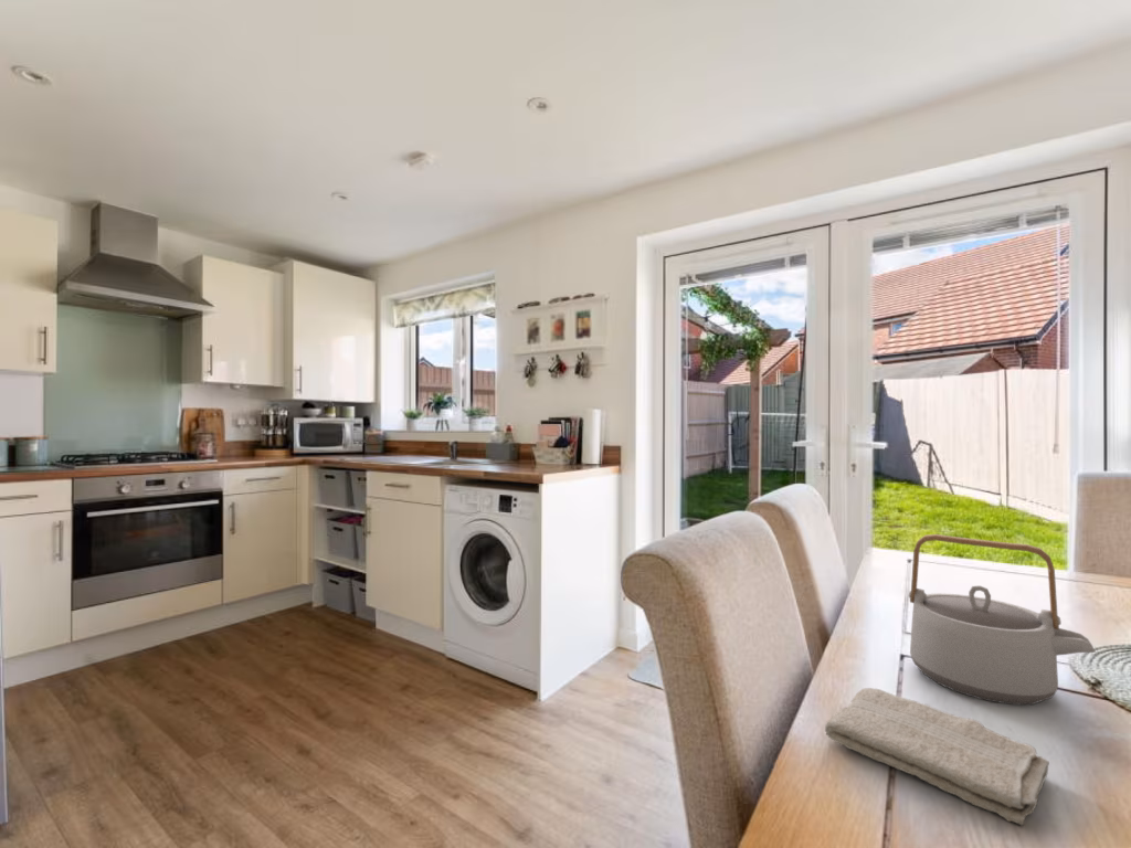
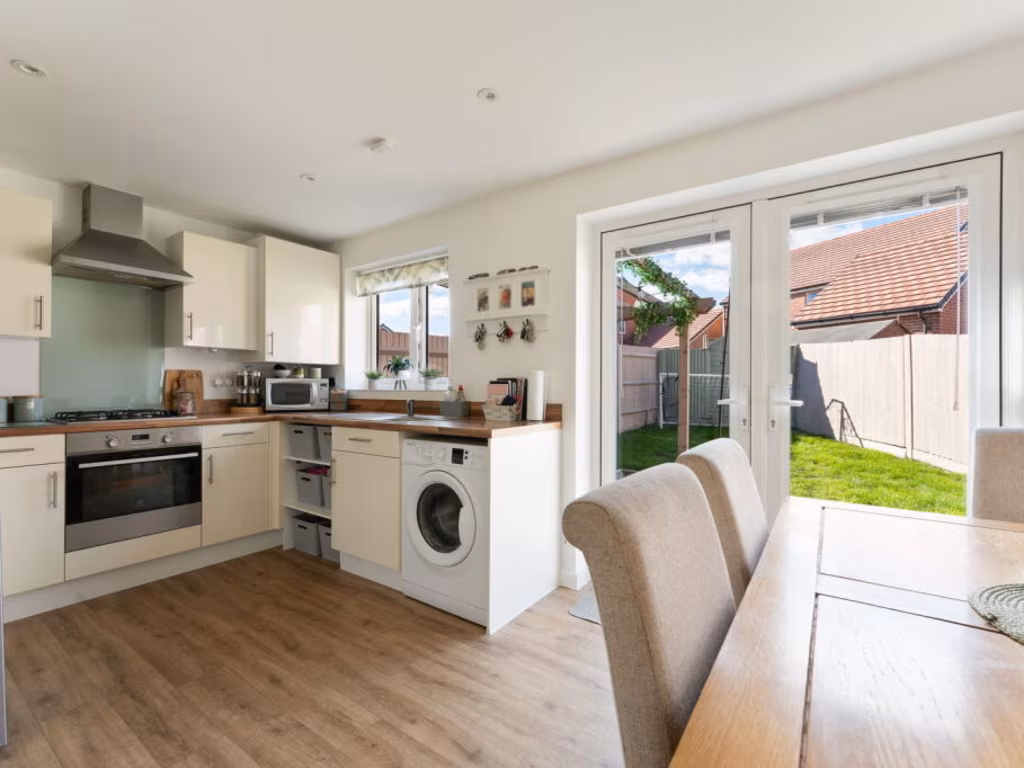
- washcloth (930, 742)
- teapot (993, 612)
